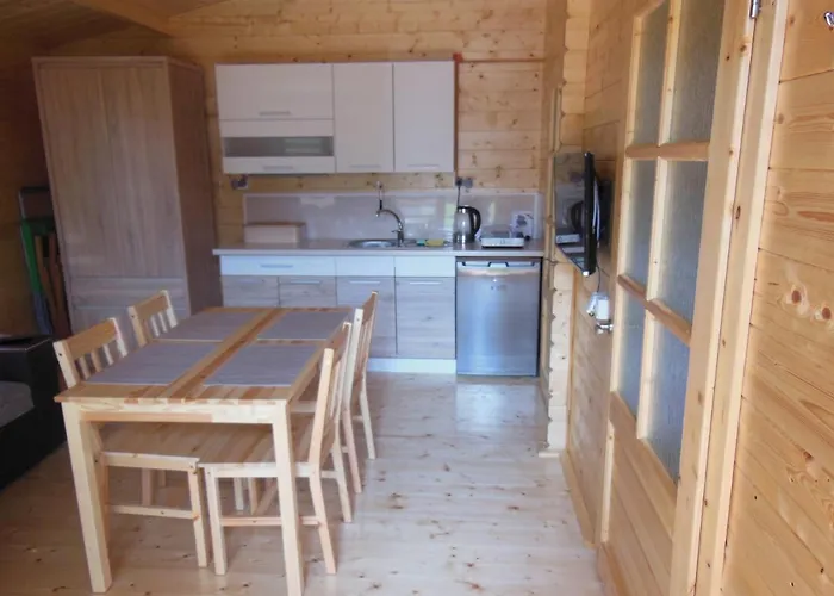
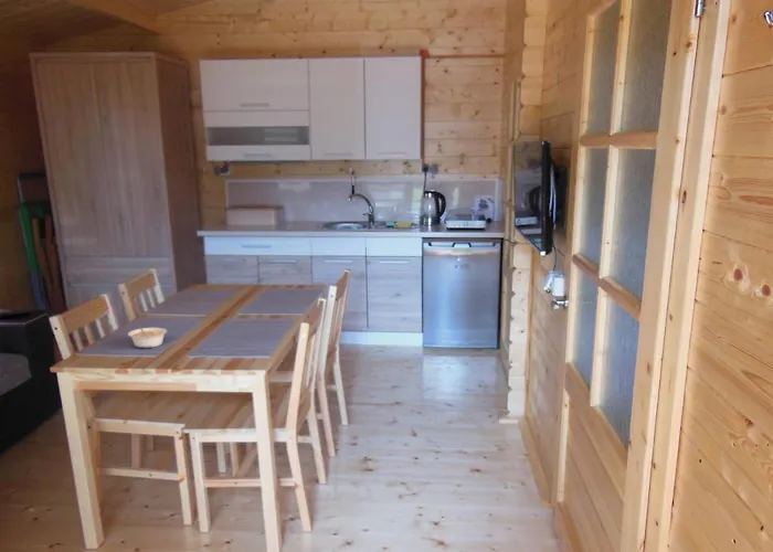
+ legume (146, 337)
